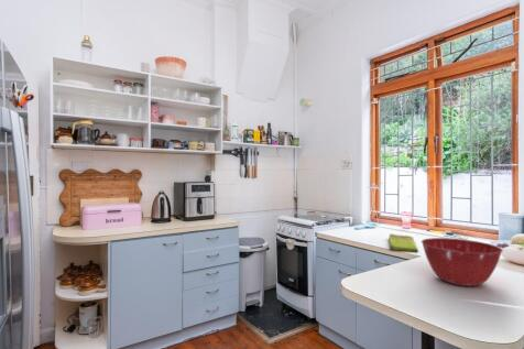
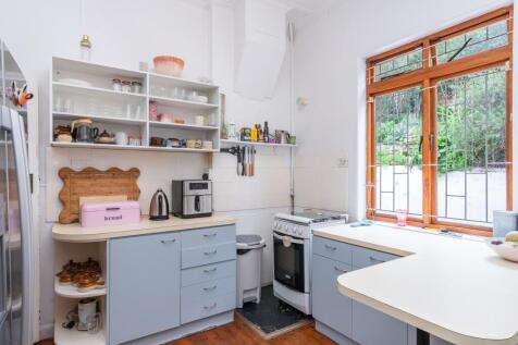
- dish towel (402, 241)
- mixing bowl (459, 262)
